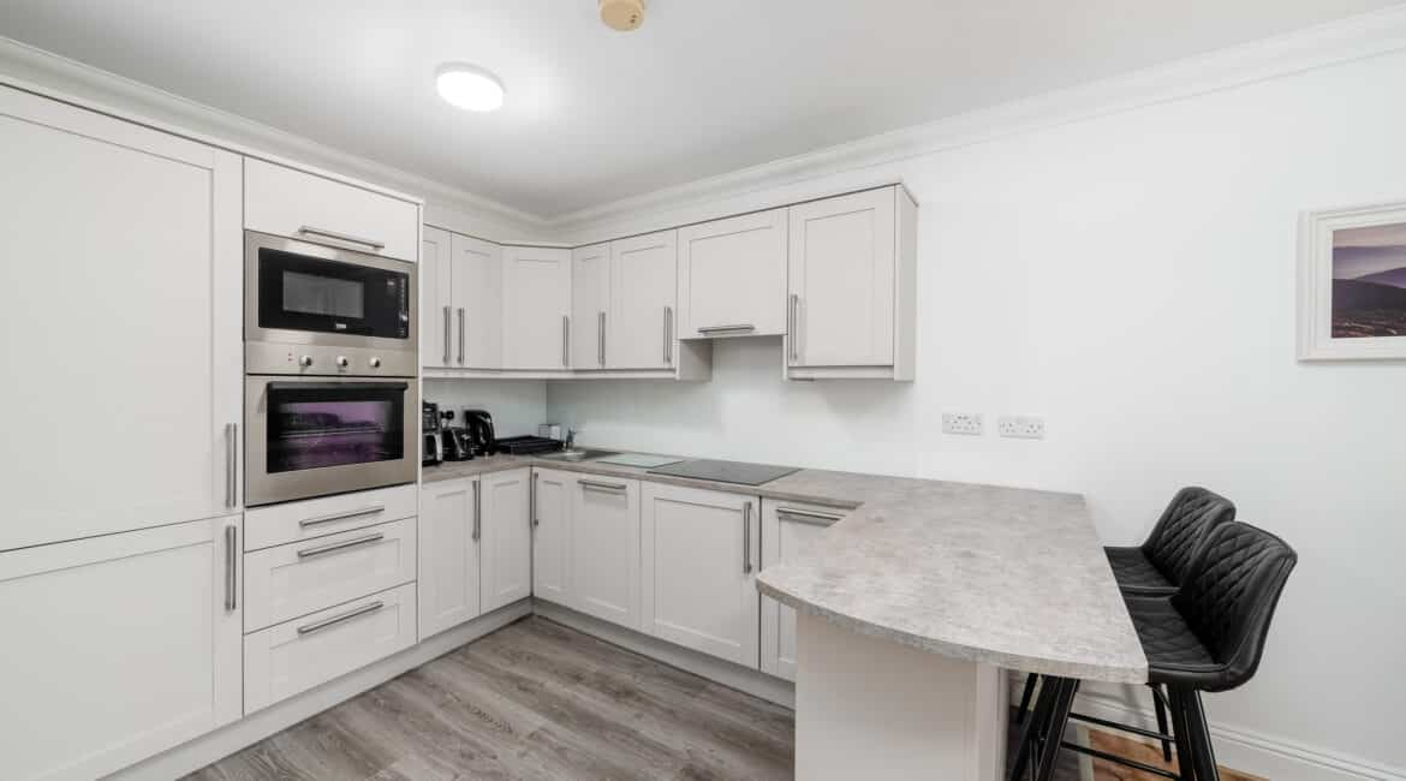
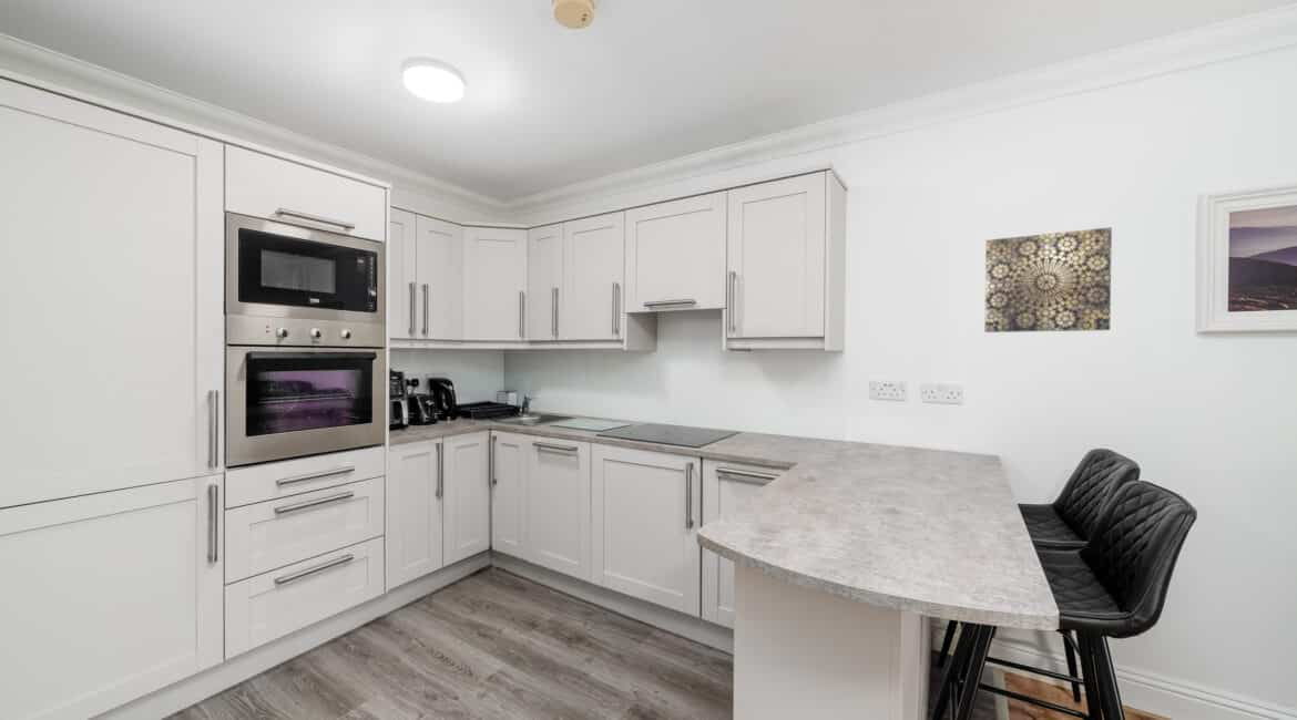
+ wall art (1044, 282)
